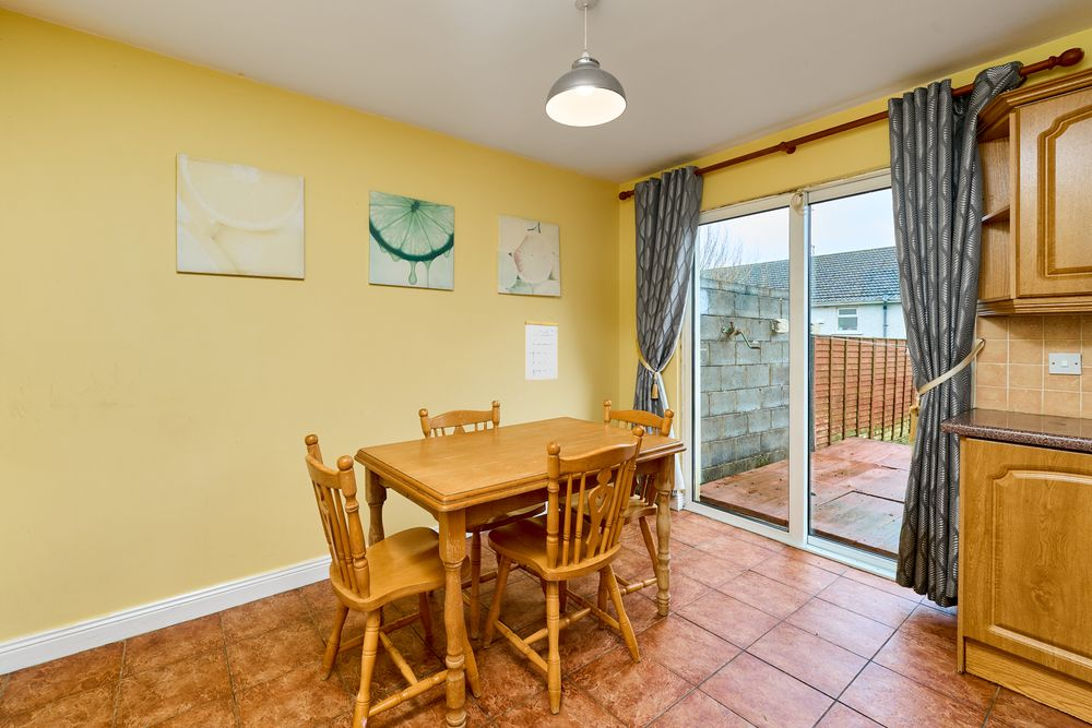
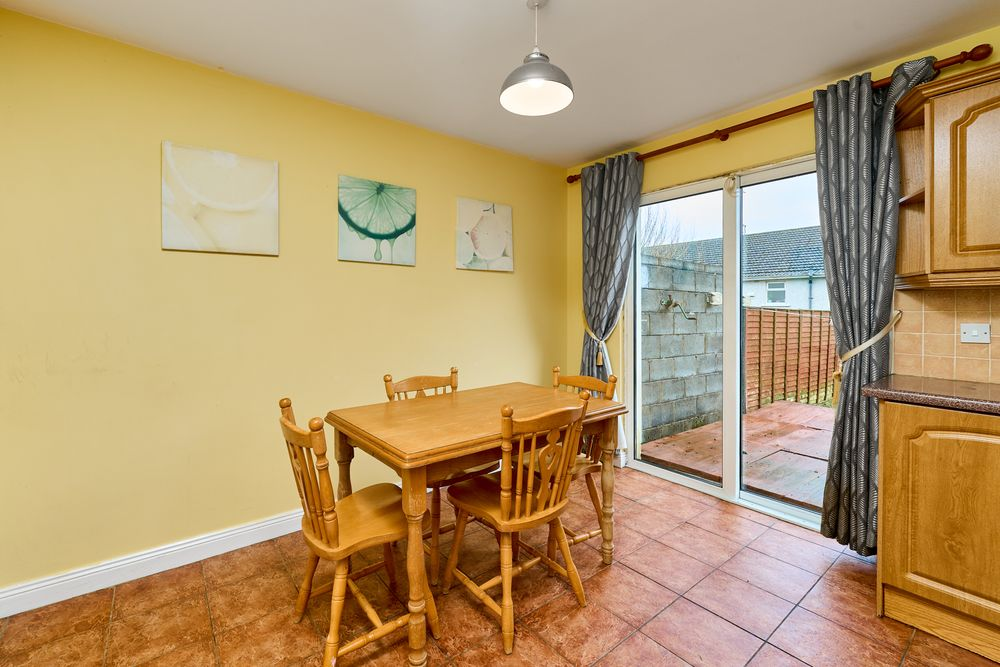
- calendar (542, 344)
